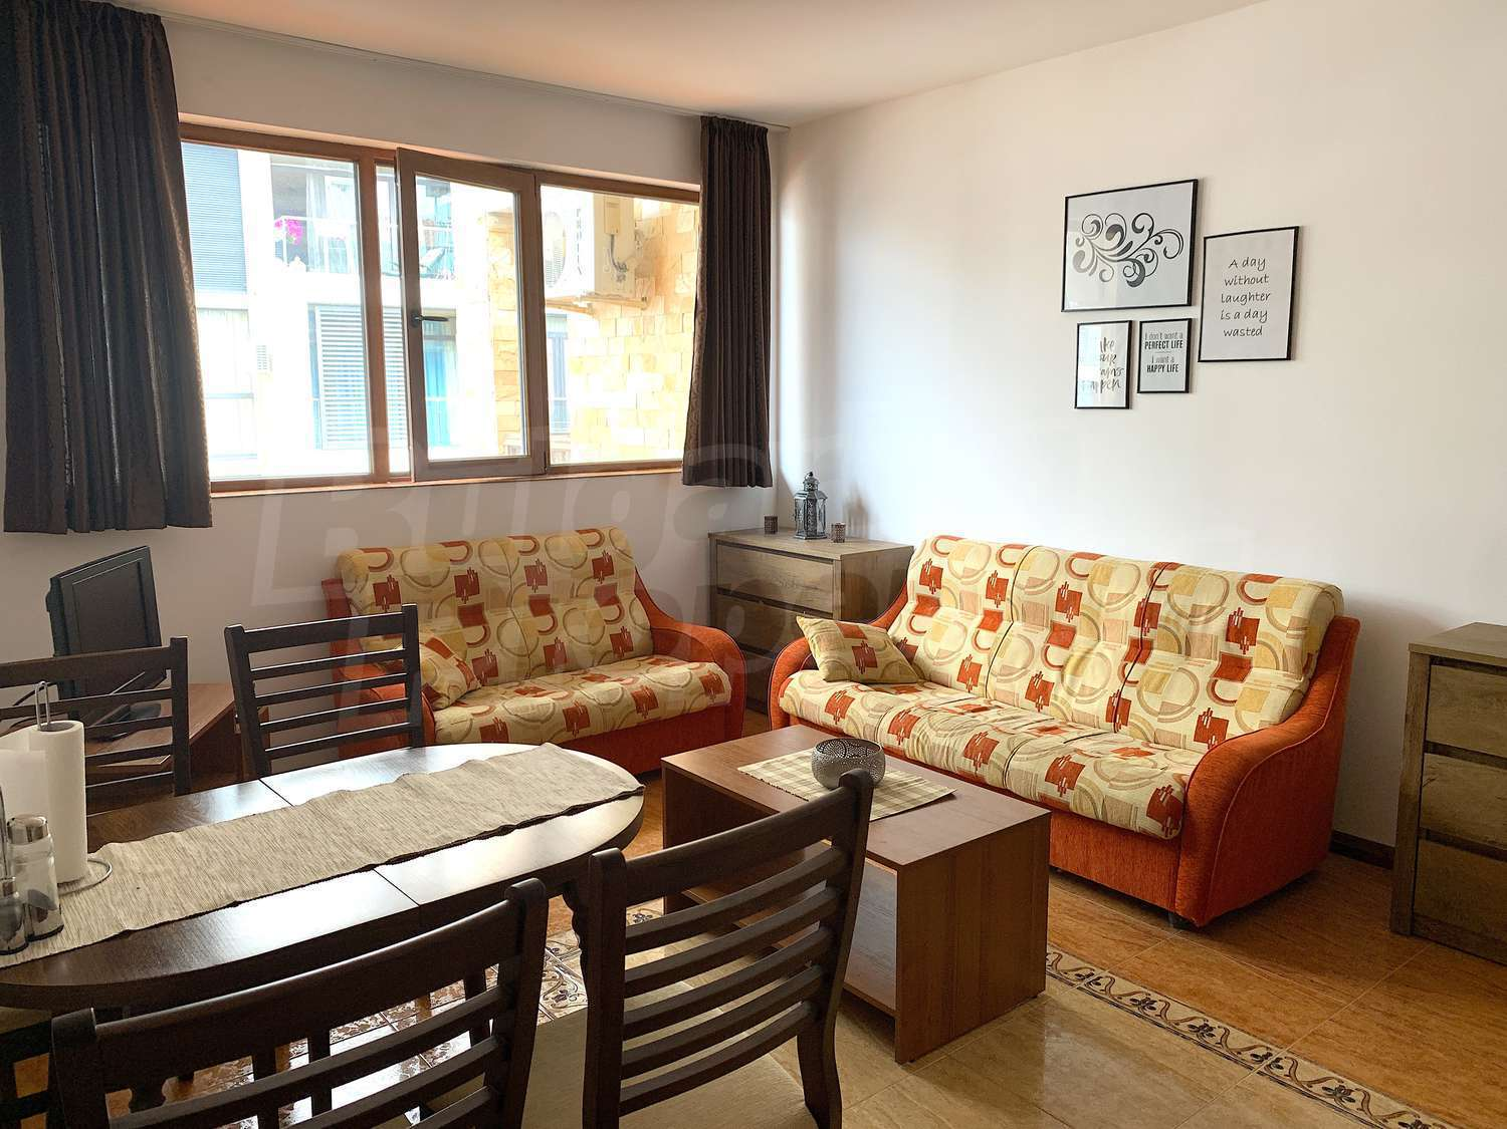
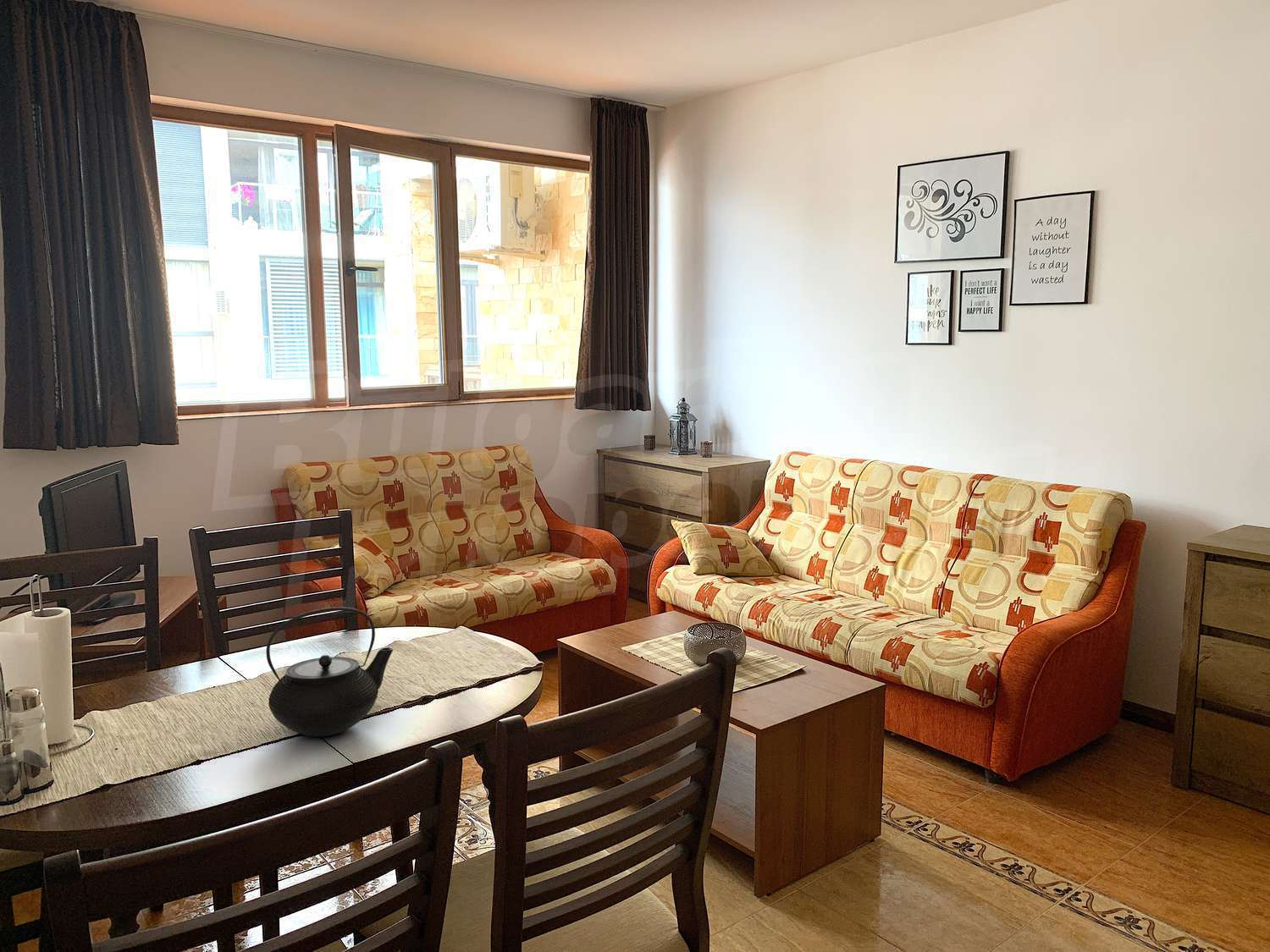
+ teapot (332, 667)
